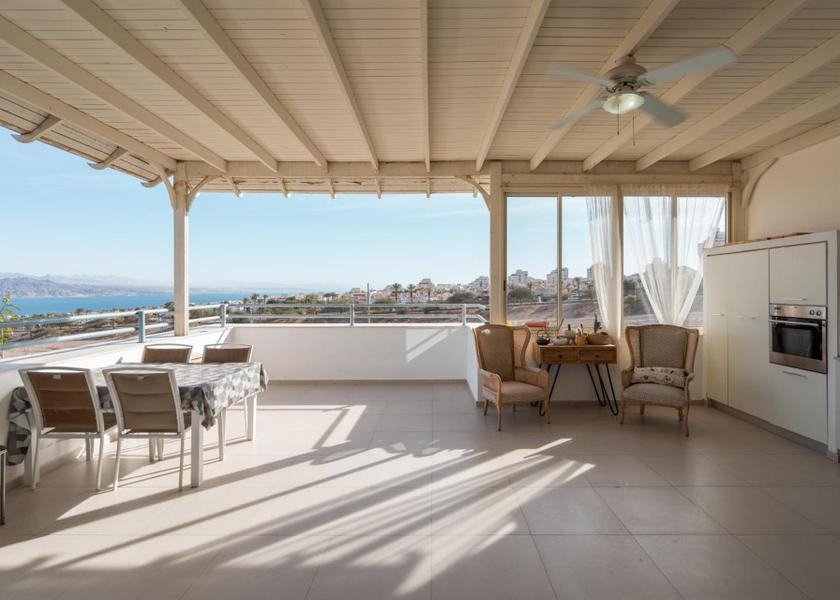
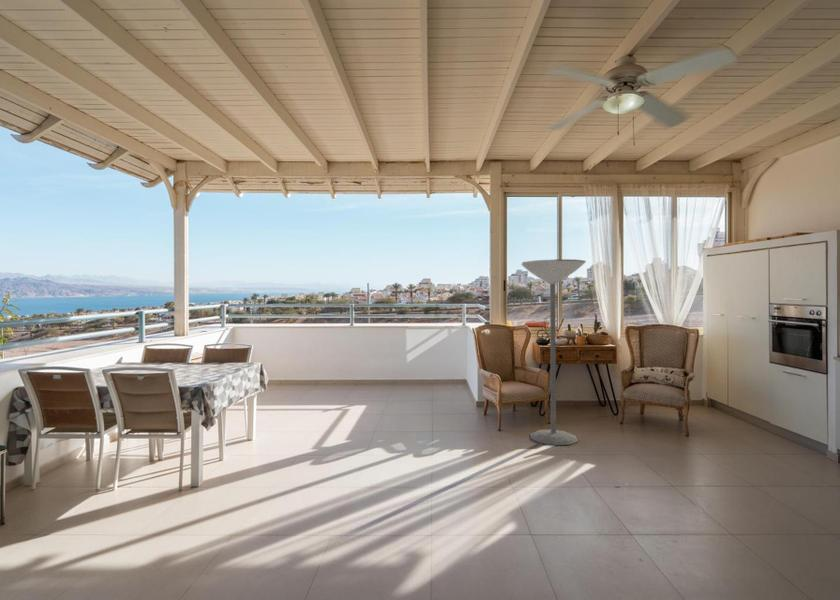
+ floor lamp (552, 349)
